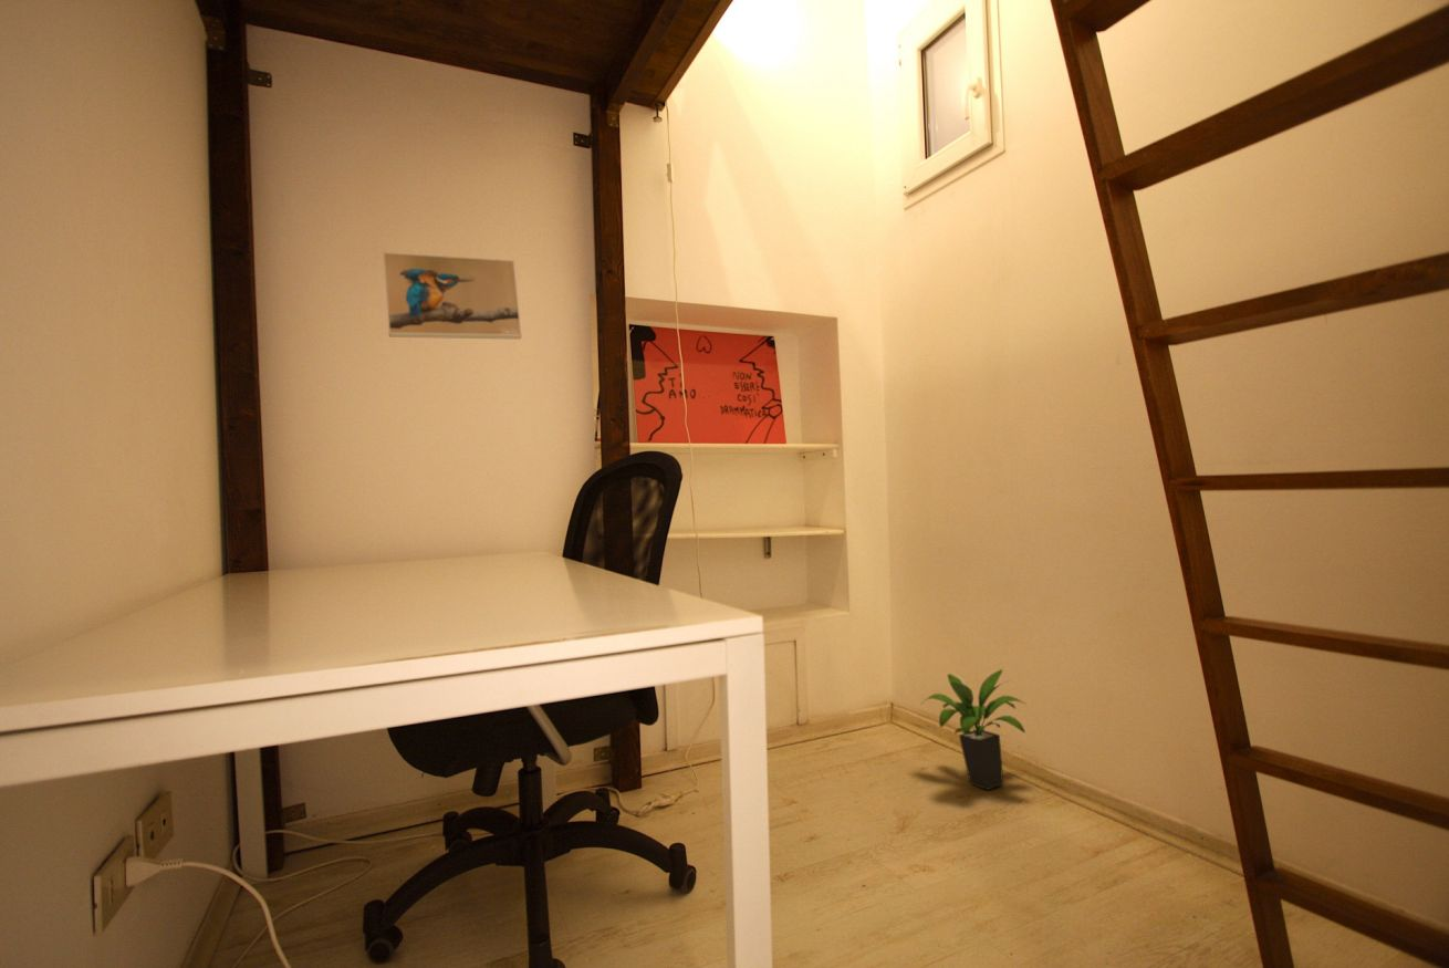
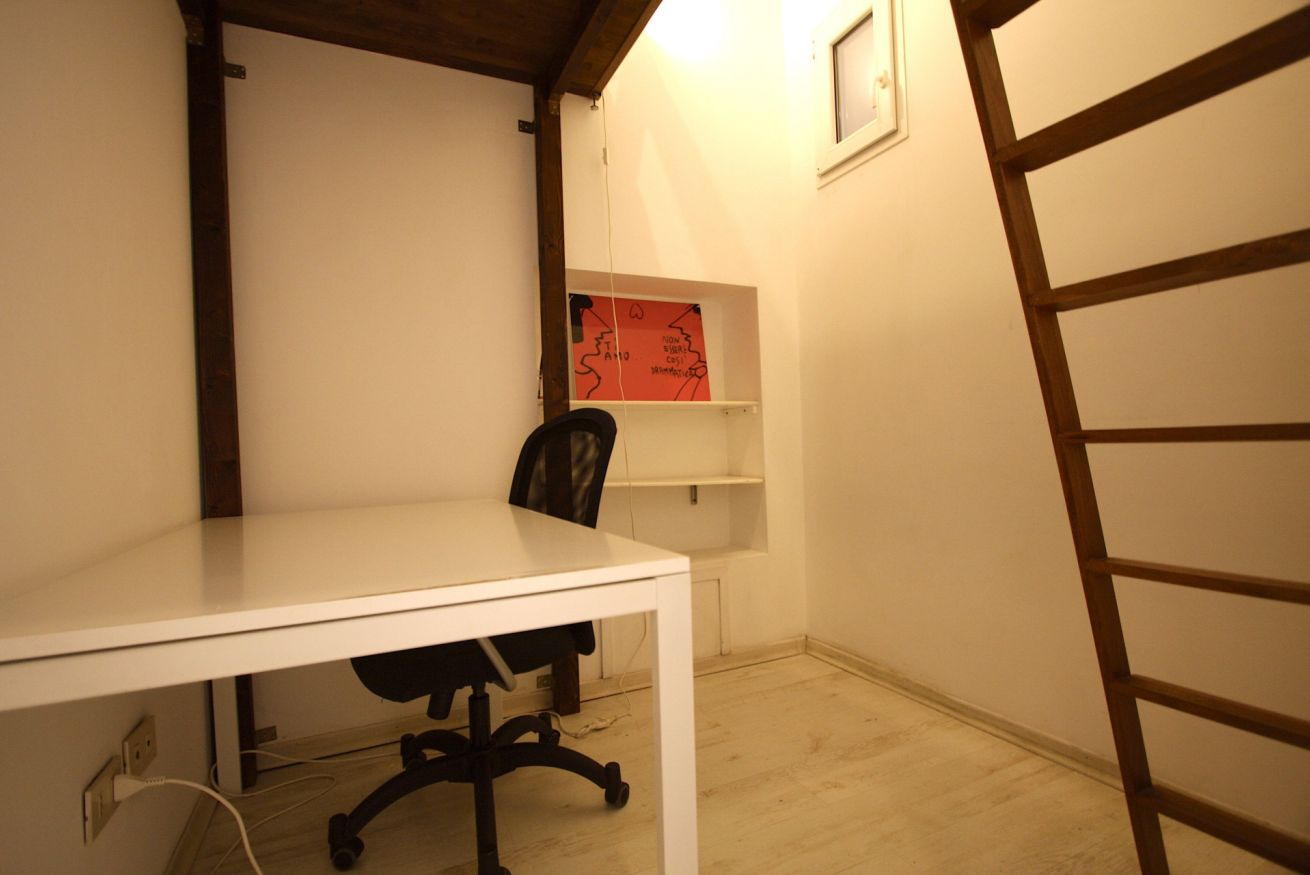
- potted plant (977, 727)
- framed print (454, 296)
